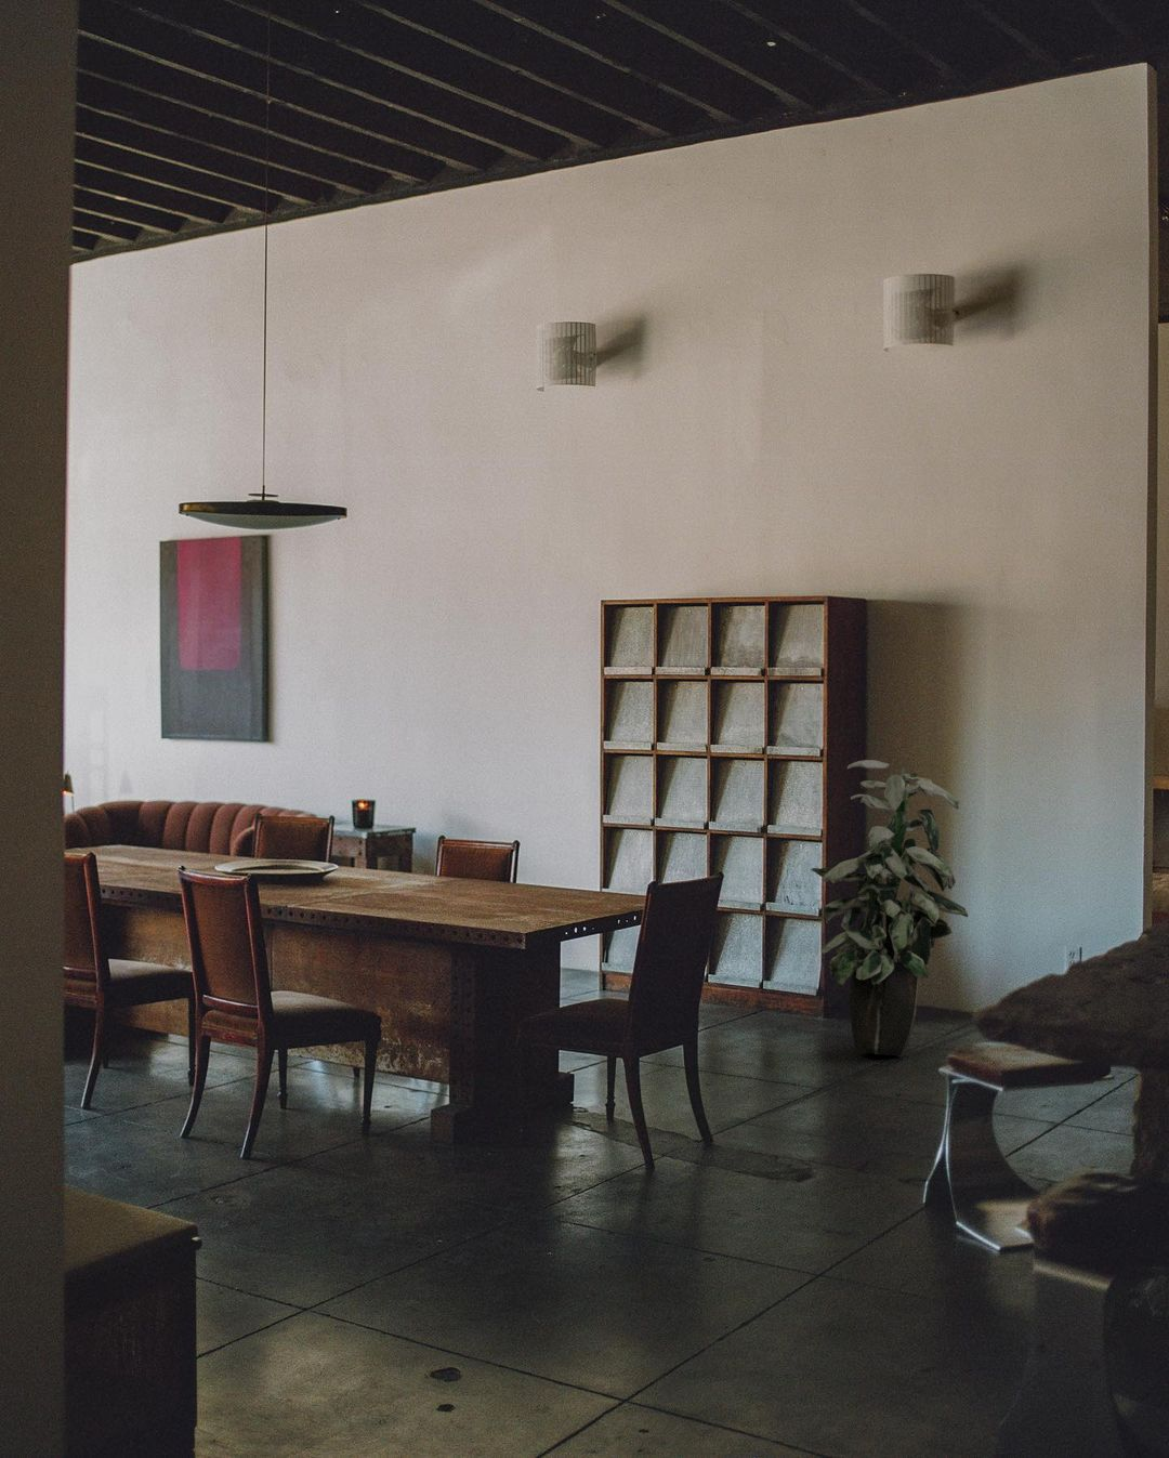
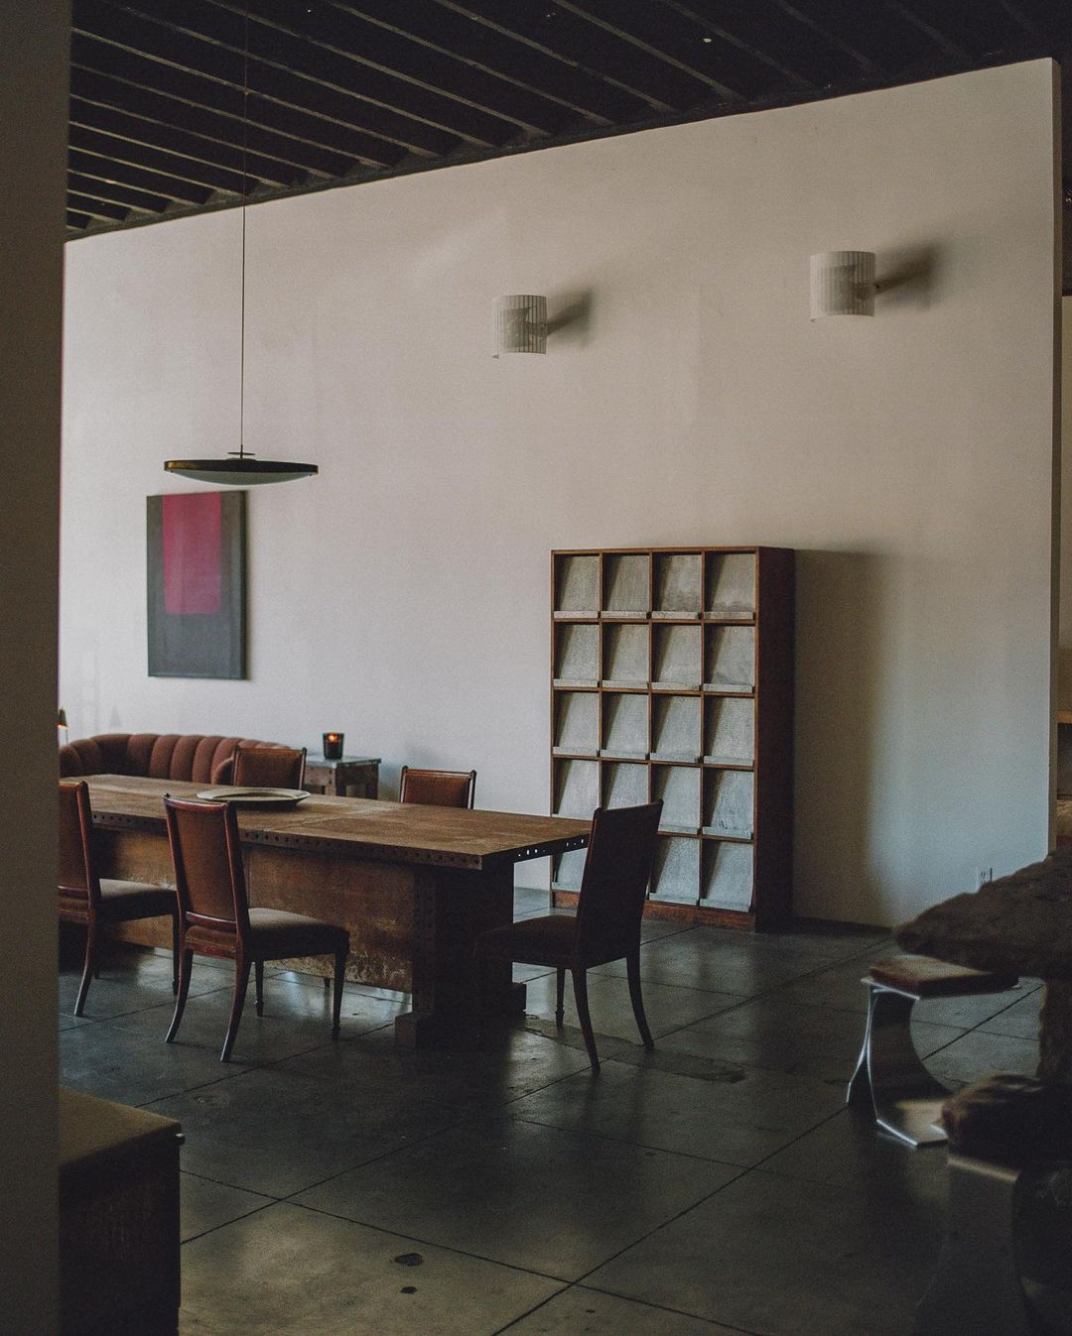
- indoor plant (883, 906)
